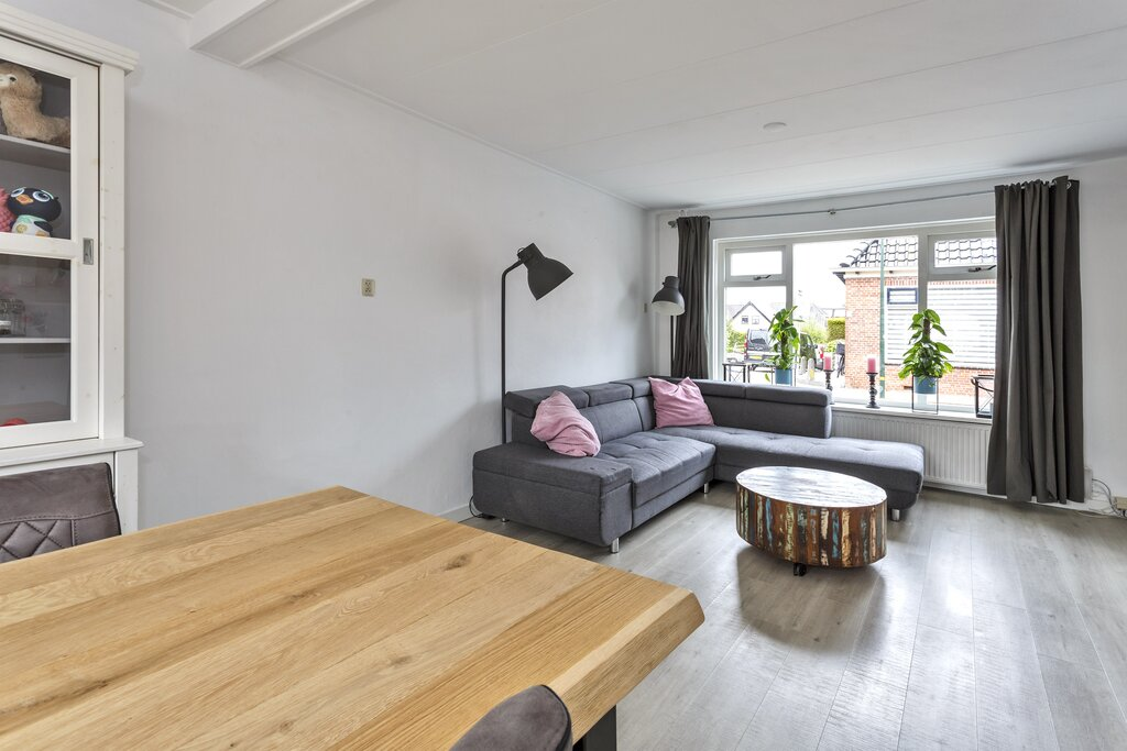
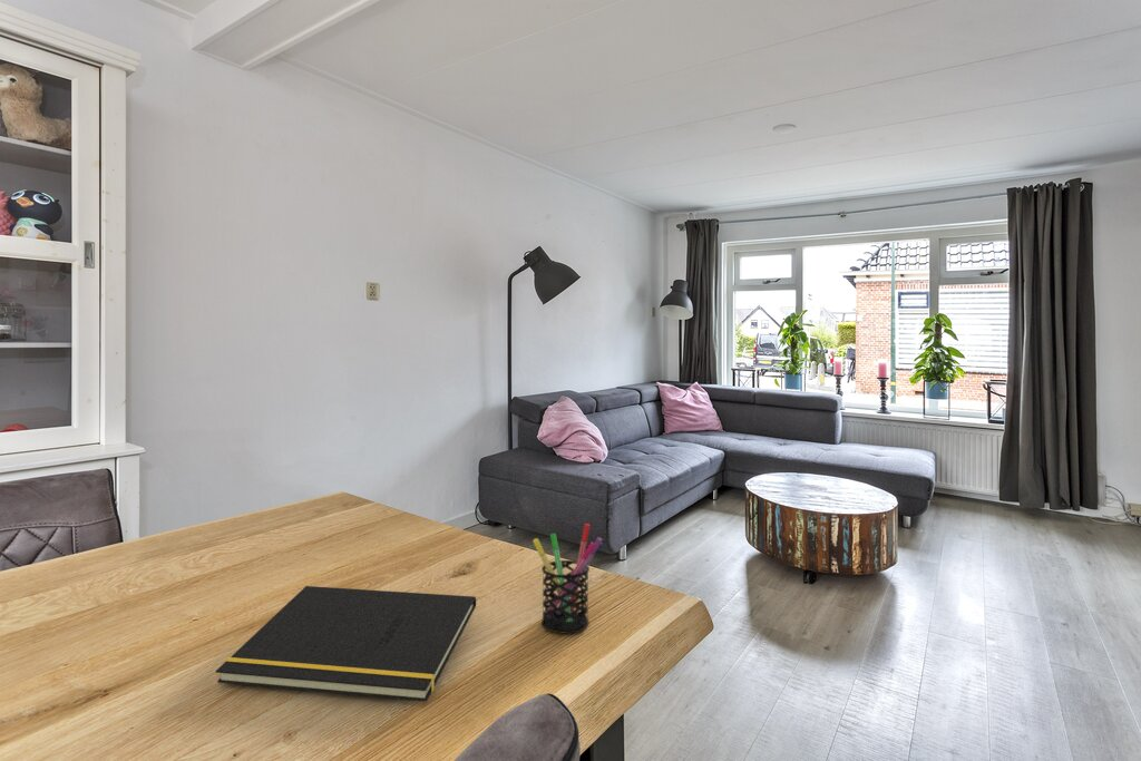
+ notepad (358, 635)
+ pen holder (566, 574)
